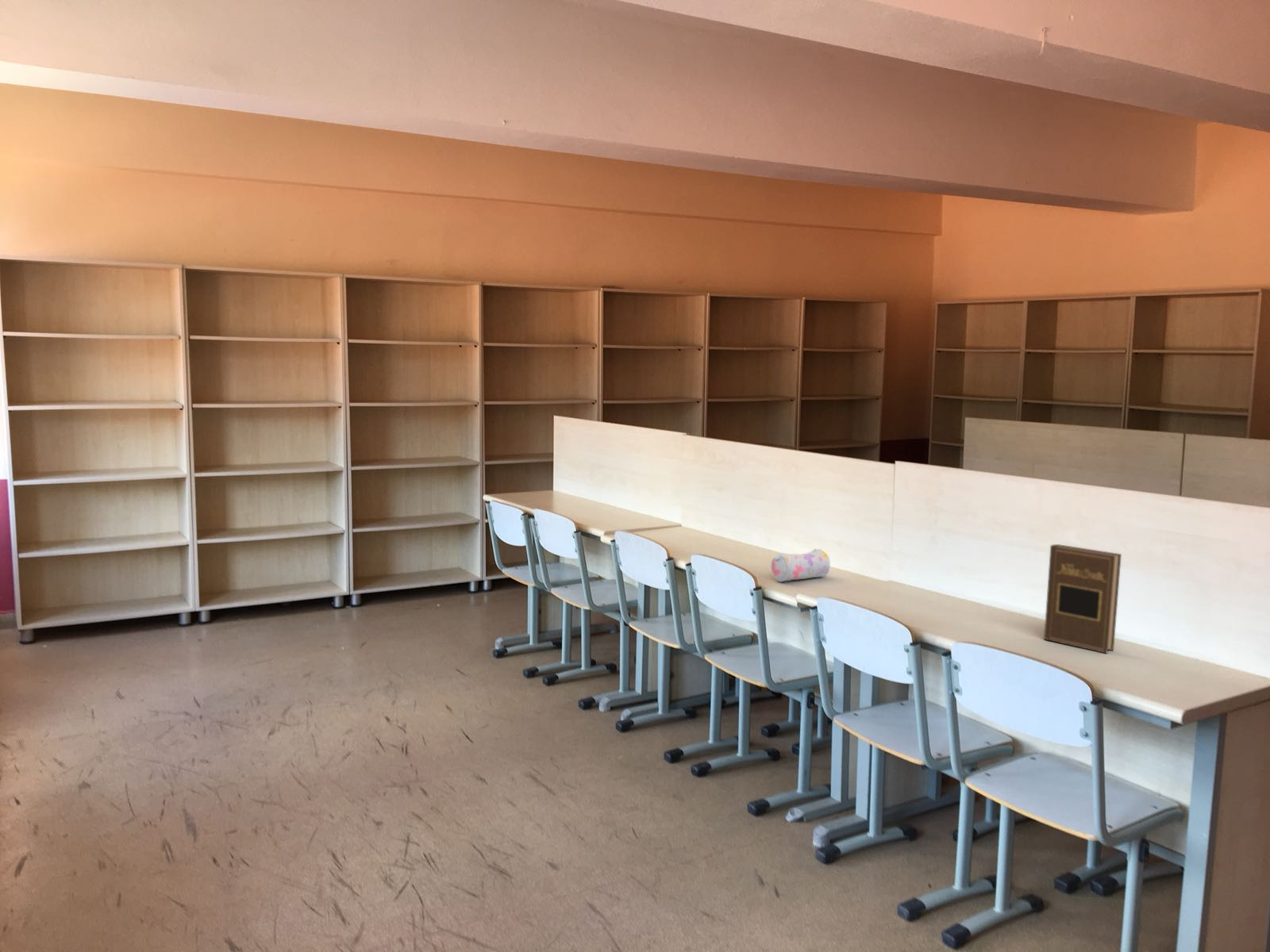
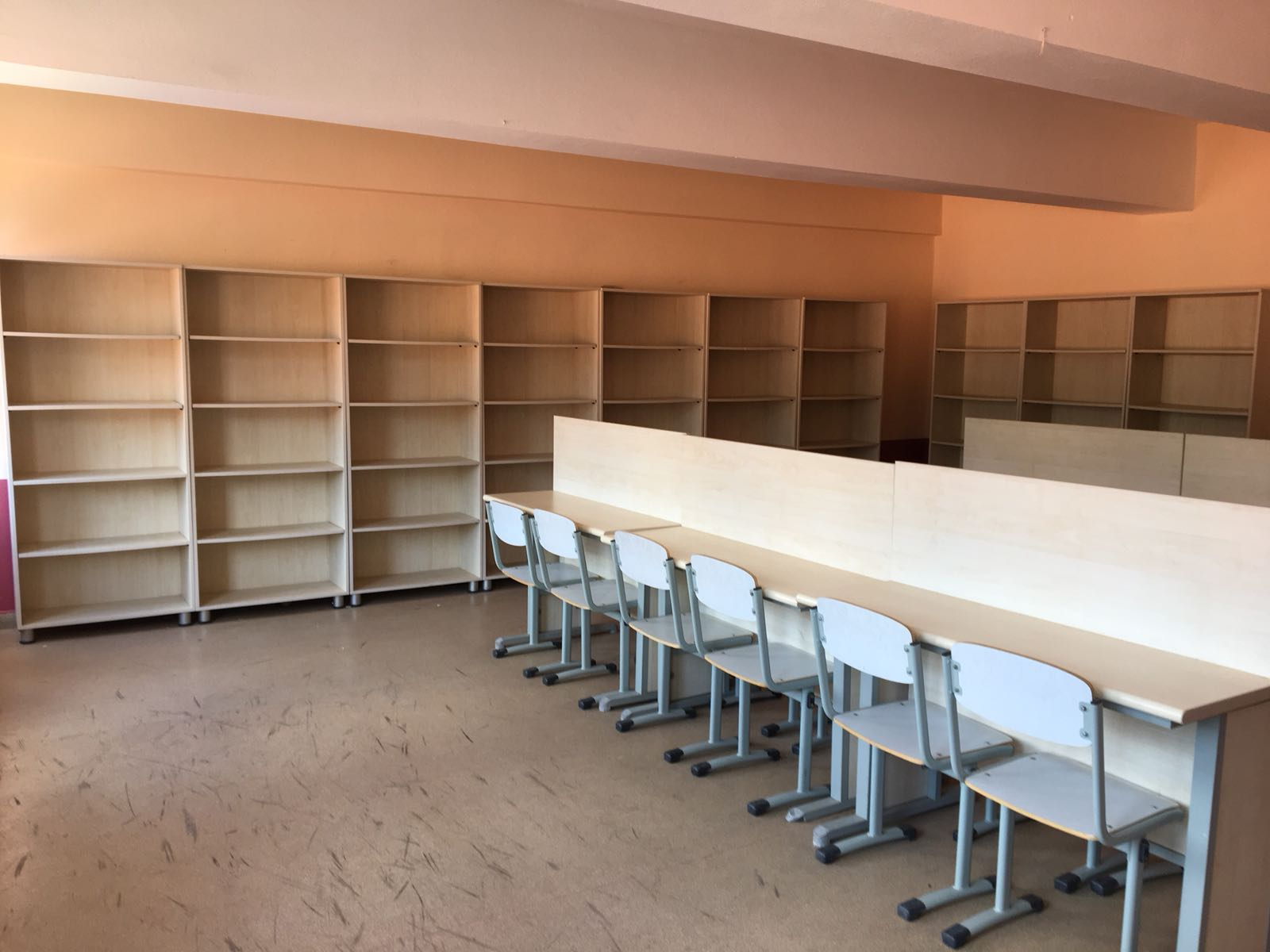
- pencil case (801, 565)
- book (1080, 597)
